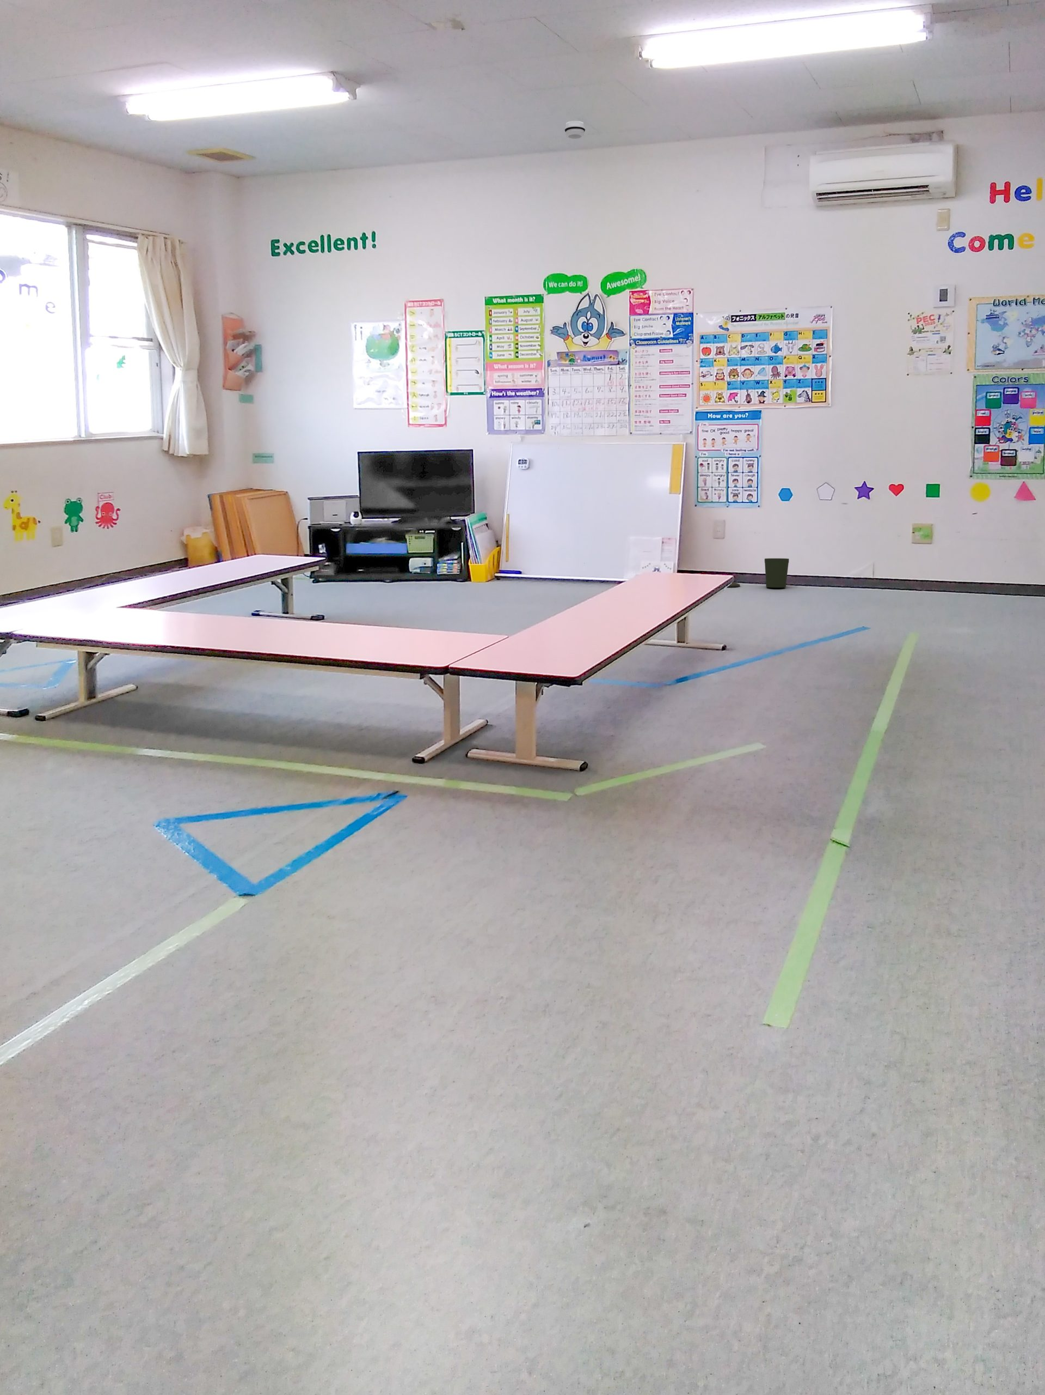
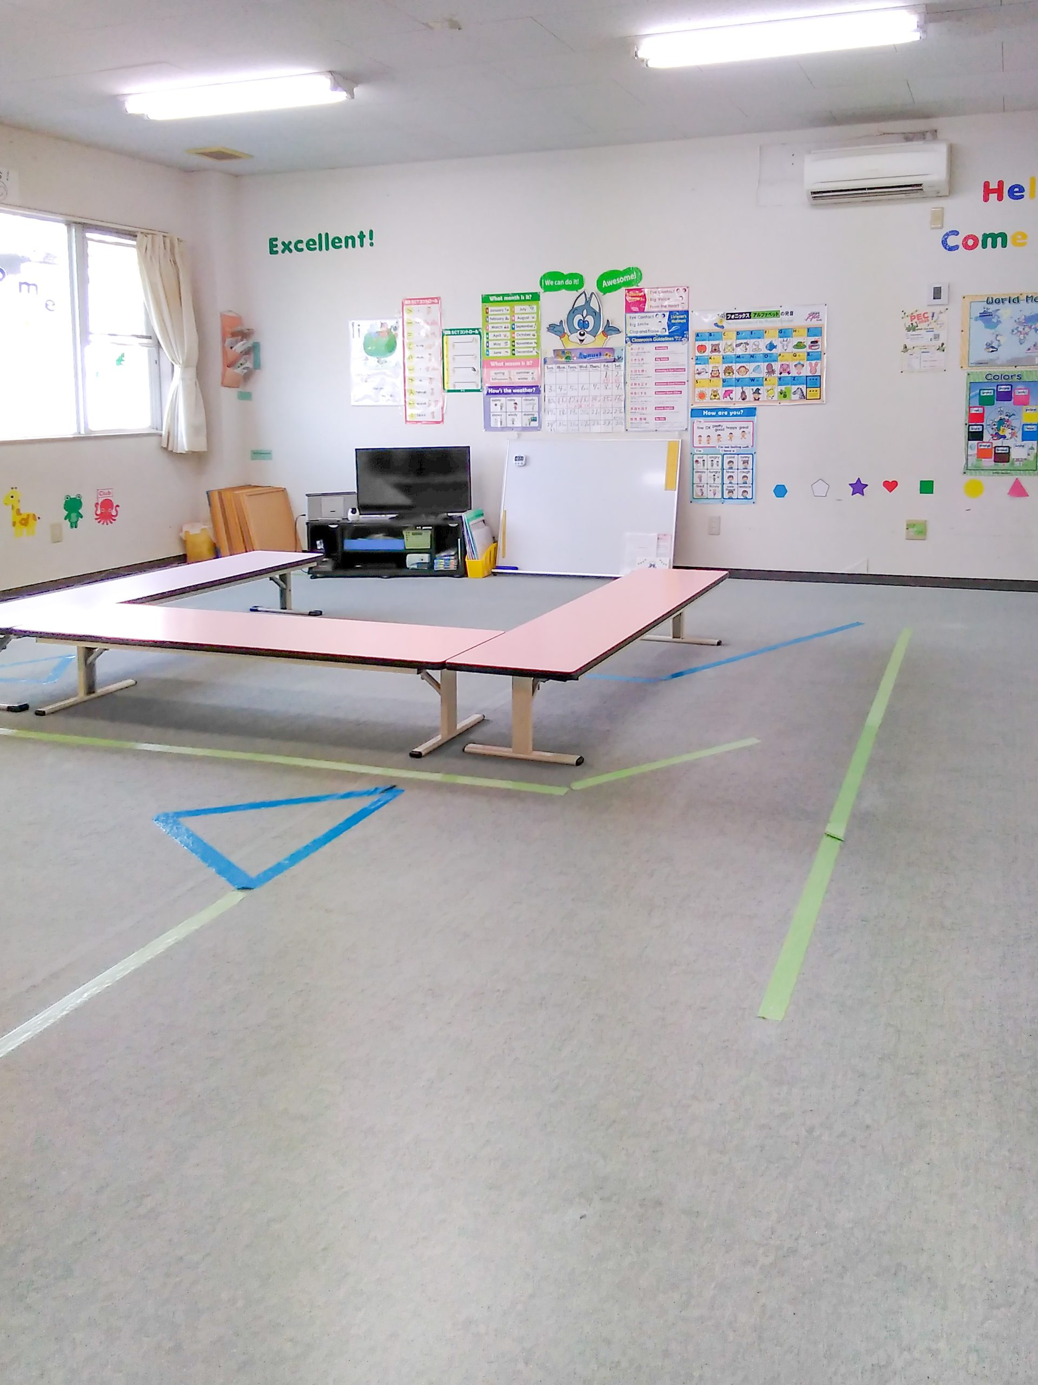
- trash can (765, 572)
- smoke detector (575, 130)
